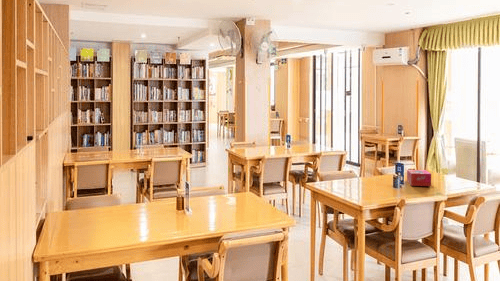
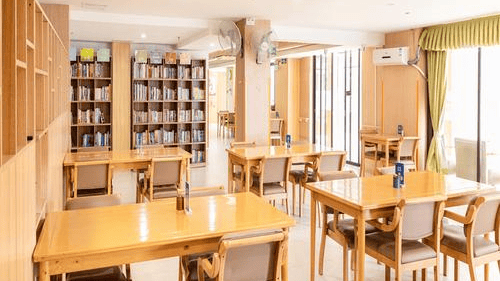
- tissue box (418, 177)
